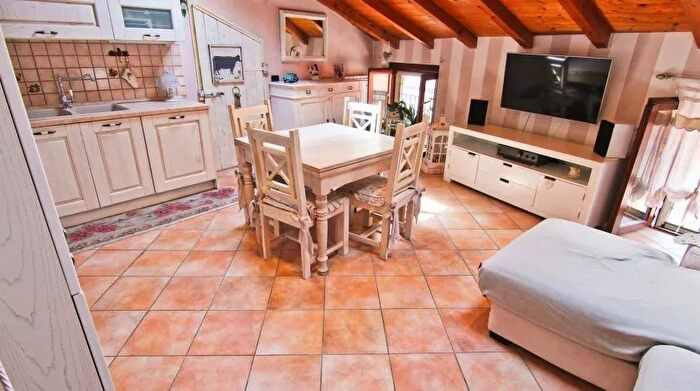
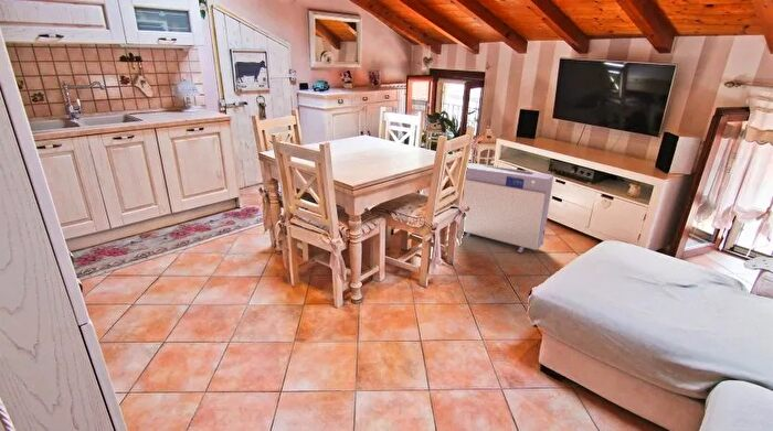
+ air purifier (502, 205)
